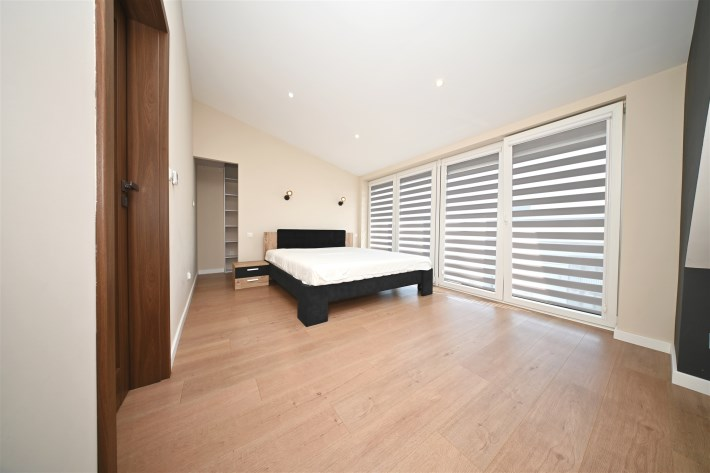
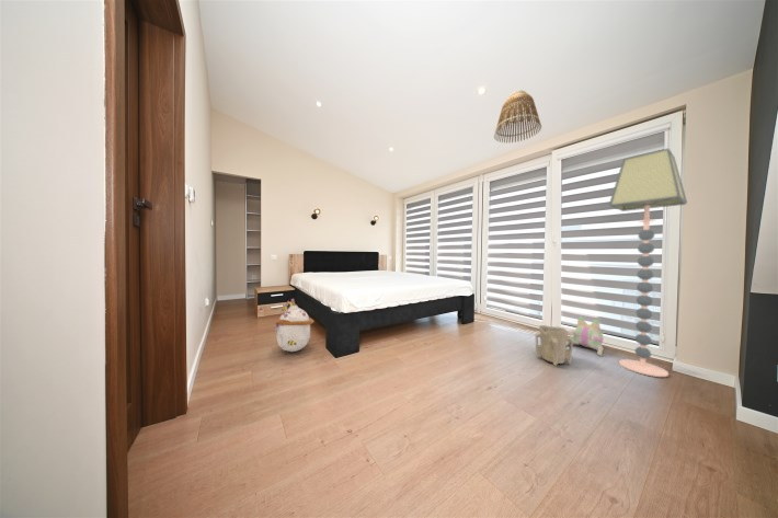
+ vase (552, 344)
+ plush toy (586, 333)
+ floor lamp (645, 263)
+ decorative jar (295, 325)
+ lamp shade (517, 113)
